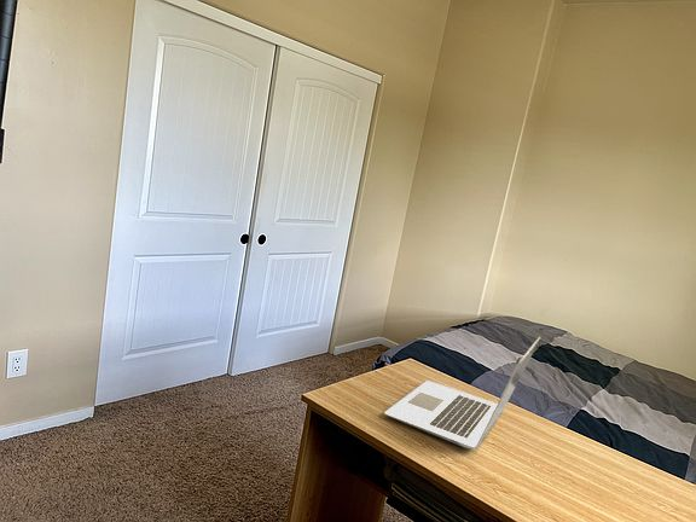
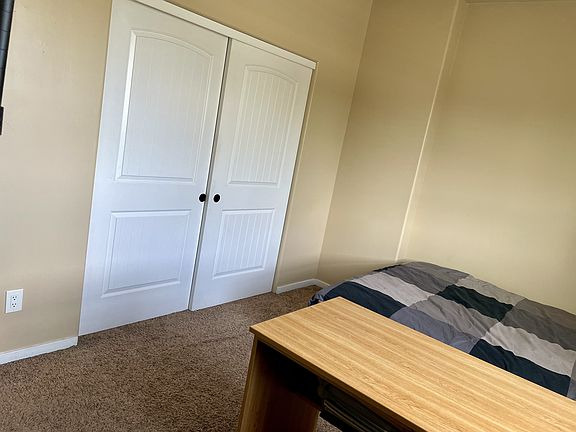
- laptop (458, 390)
